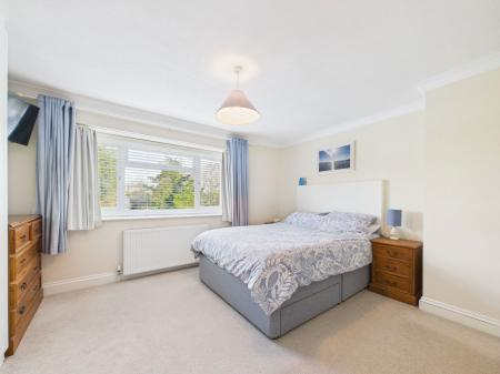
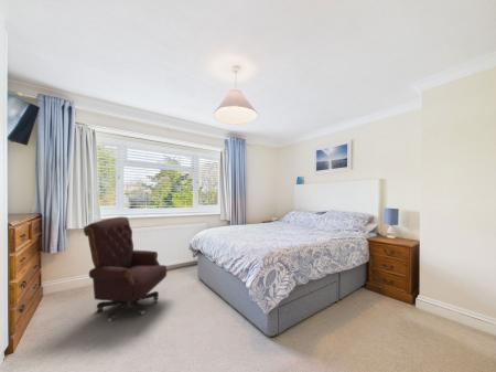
+ office chair (129, 262)
